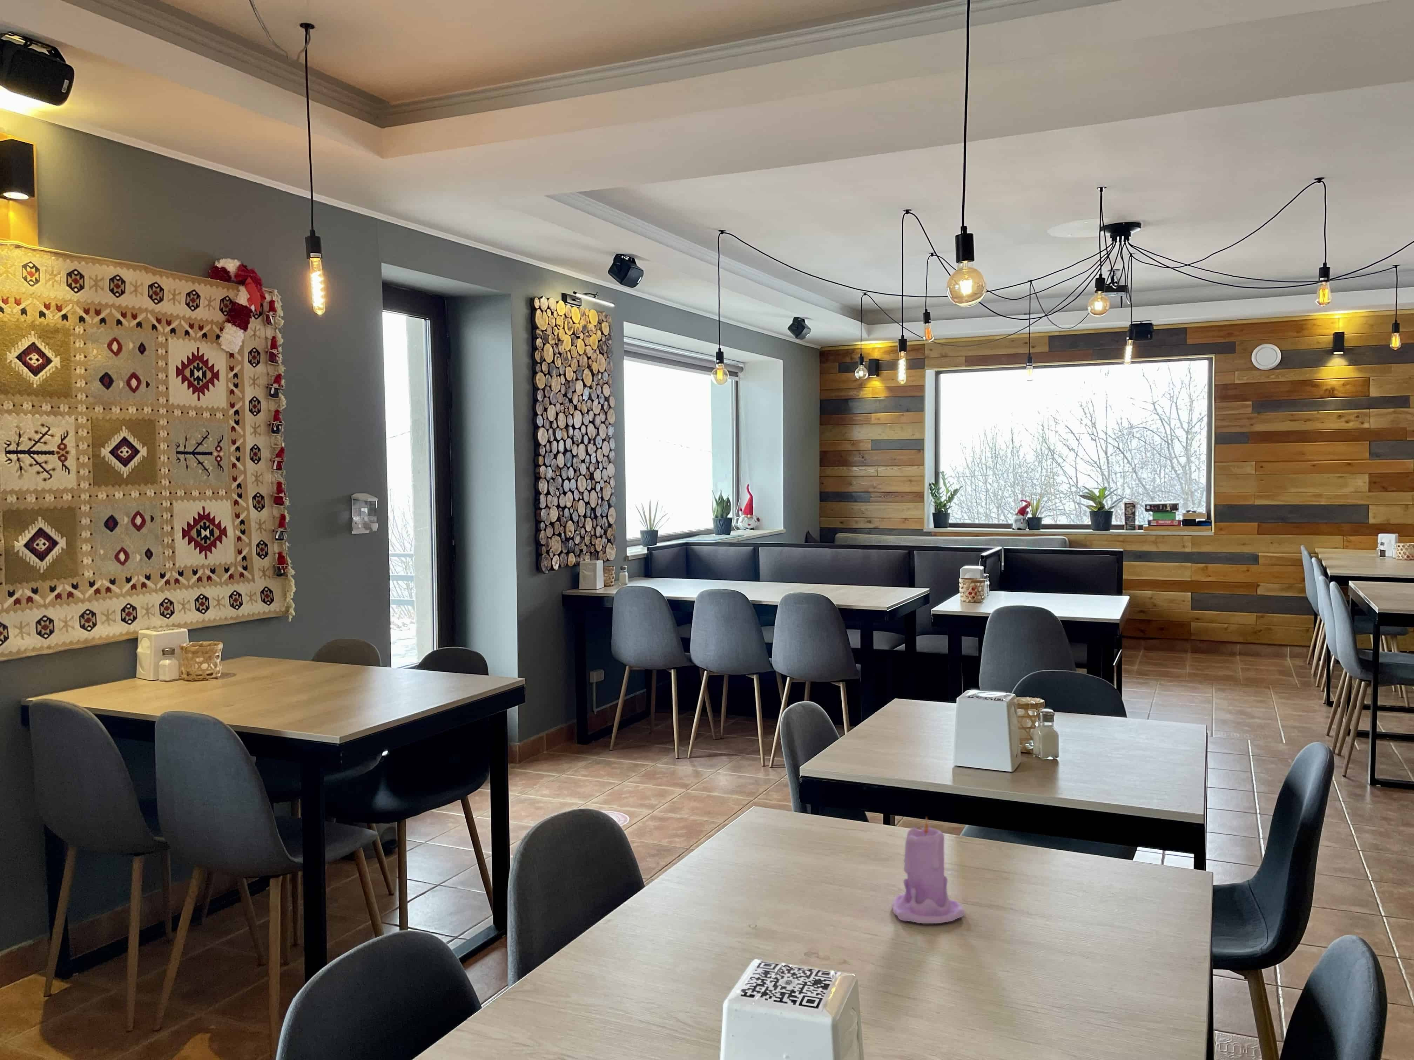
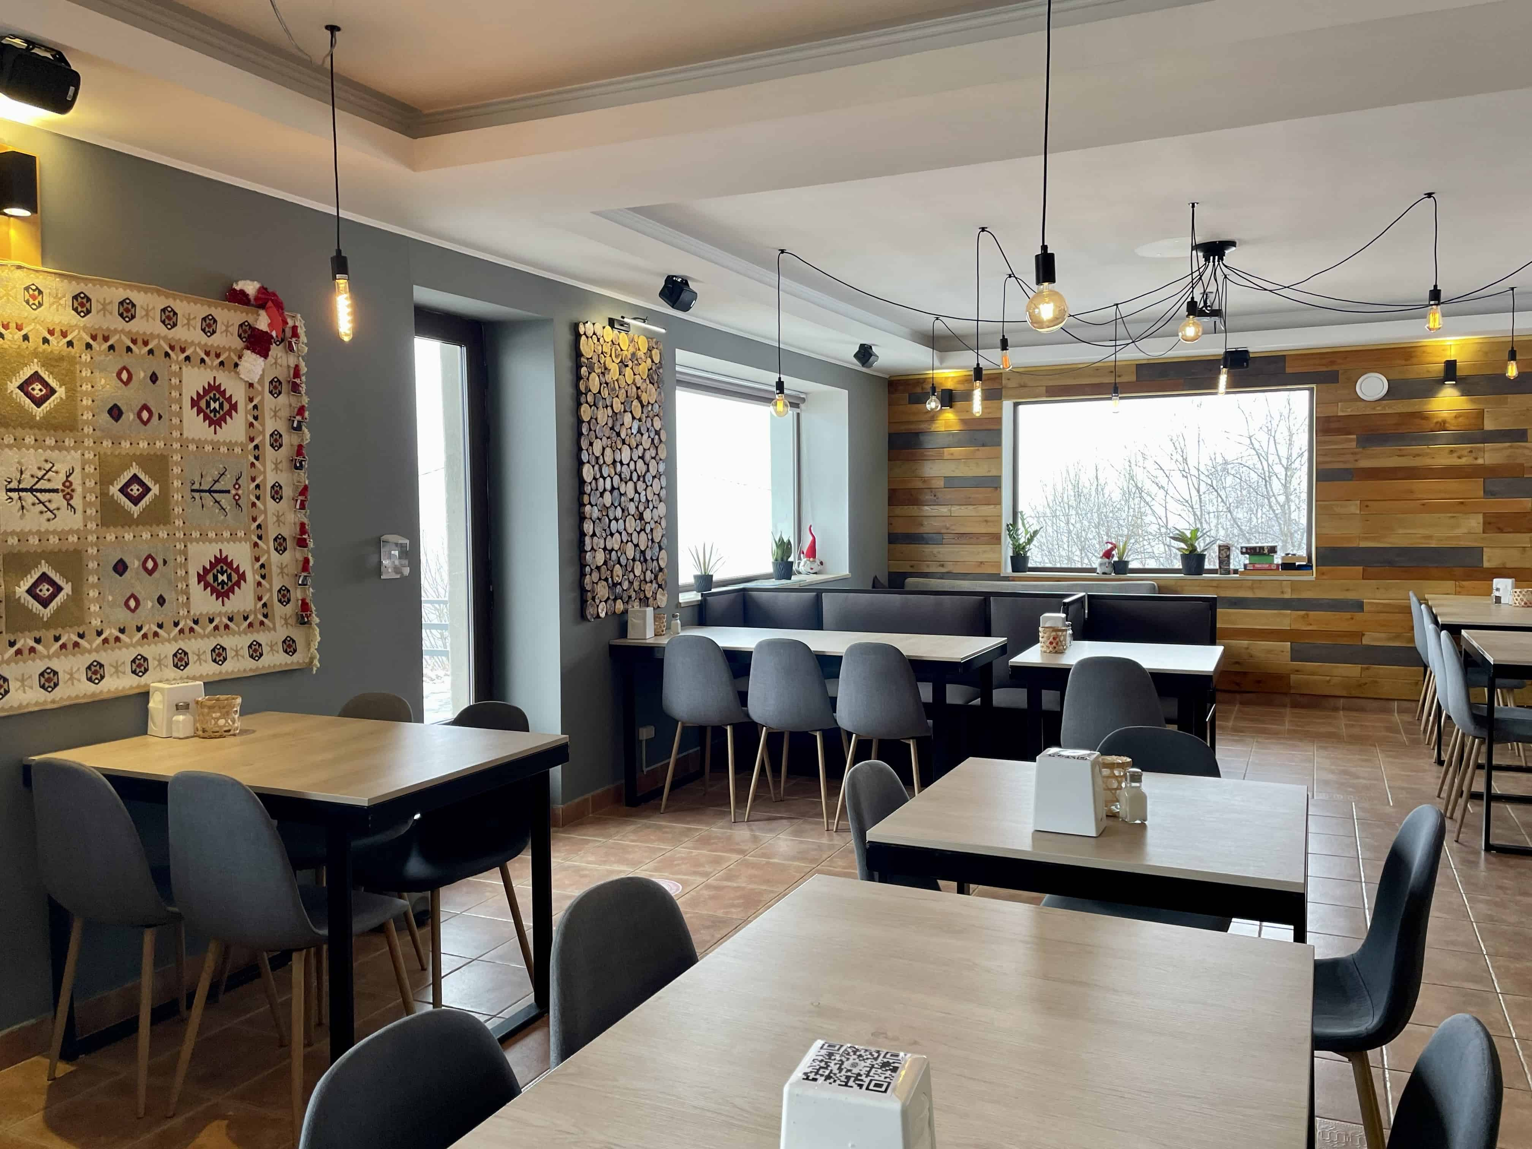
- candle (927, 864)
